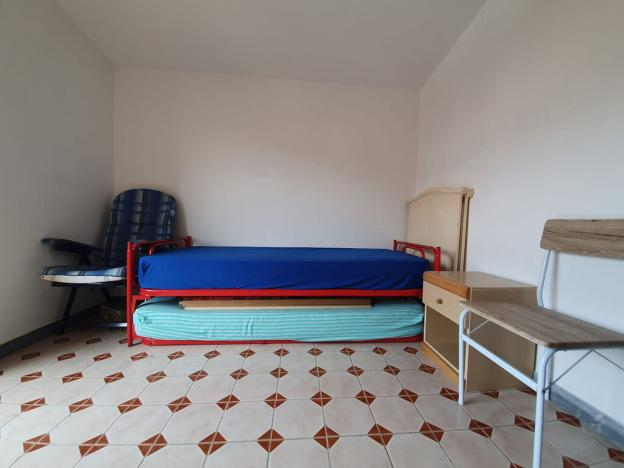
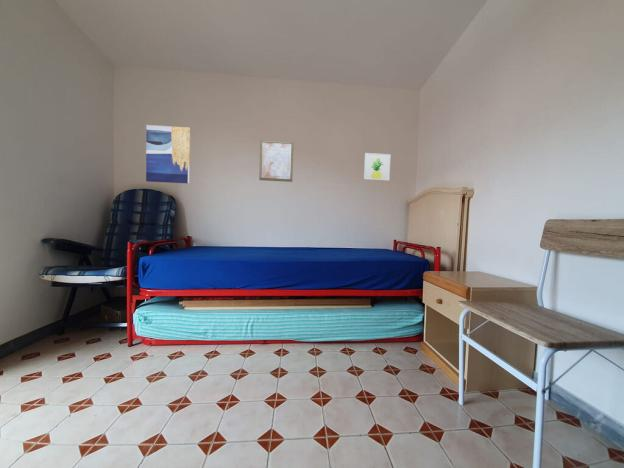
+ wall art (276, 160)
+ wall art (168, 154)
+ wall art (377, 166)
